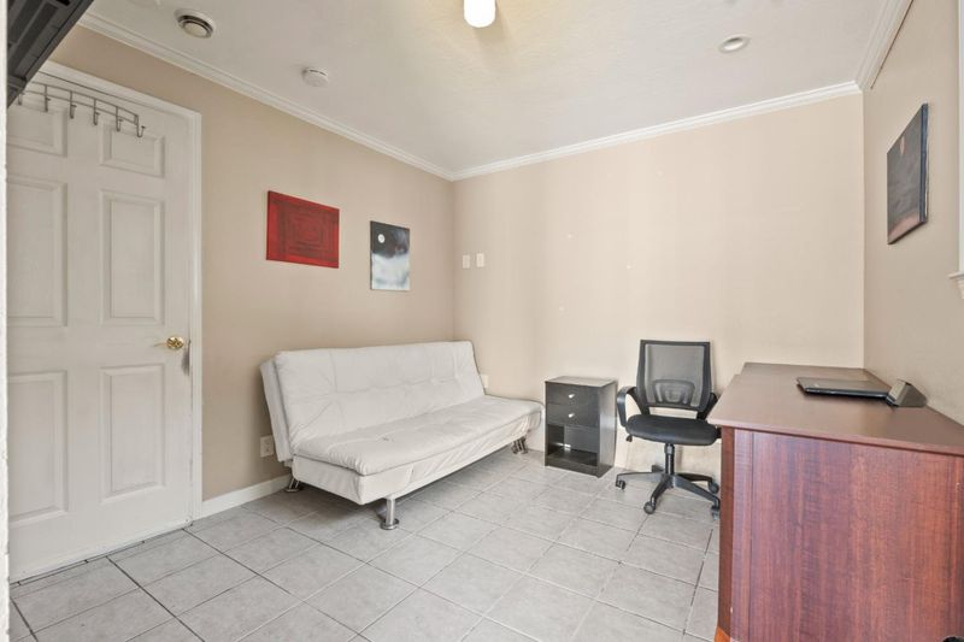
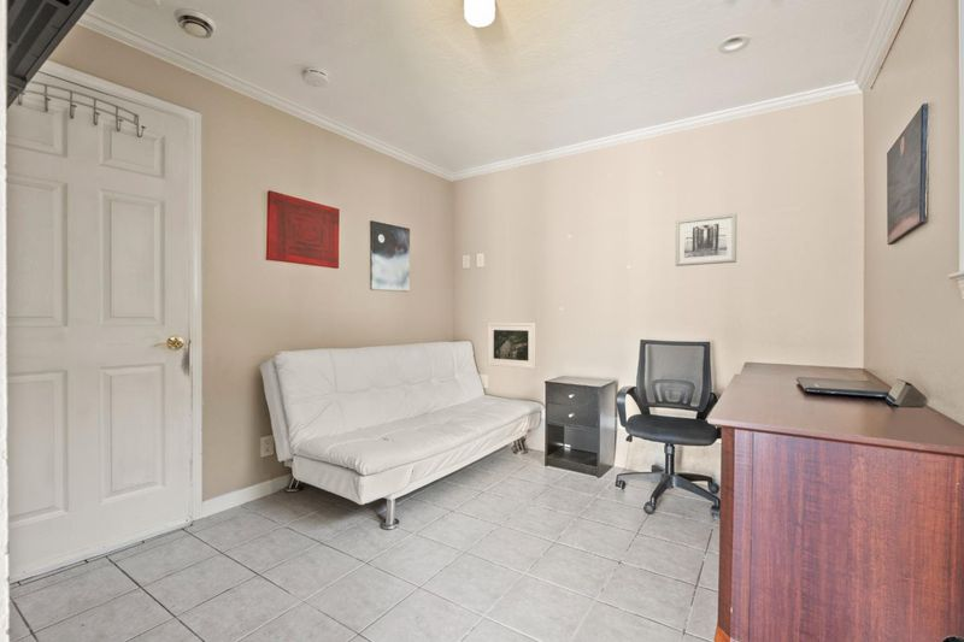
+ wall art (705, 240)
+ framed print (510, 344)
